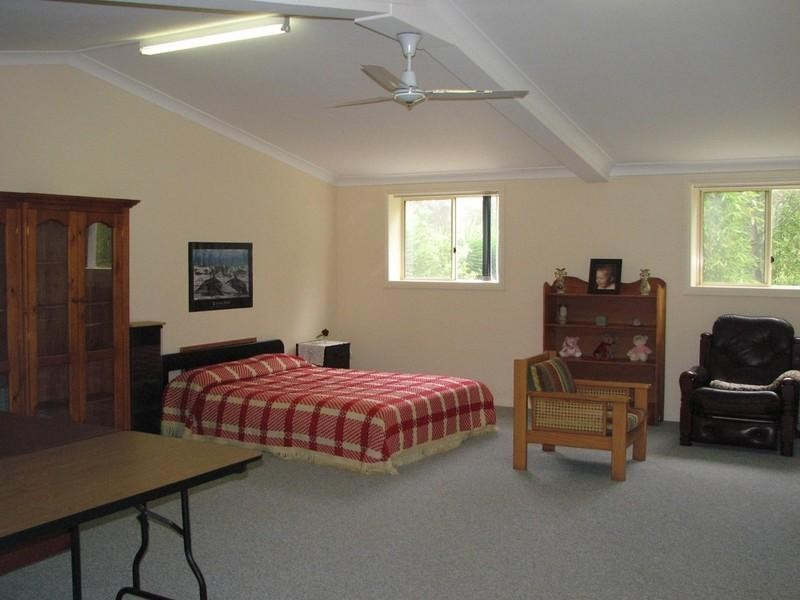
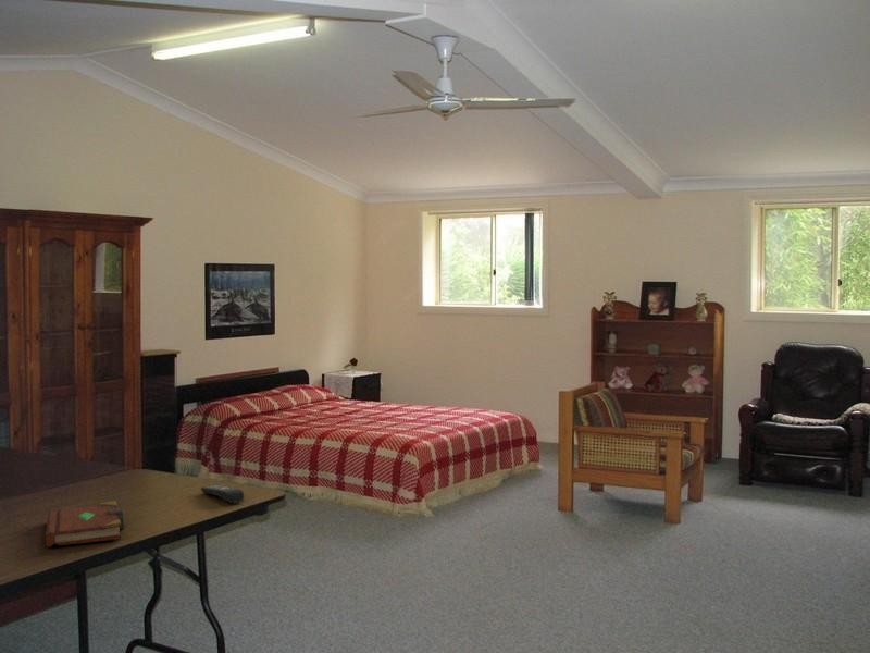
+ remote control (222, 492)
+ book (83, 521)
